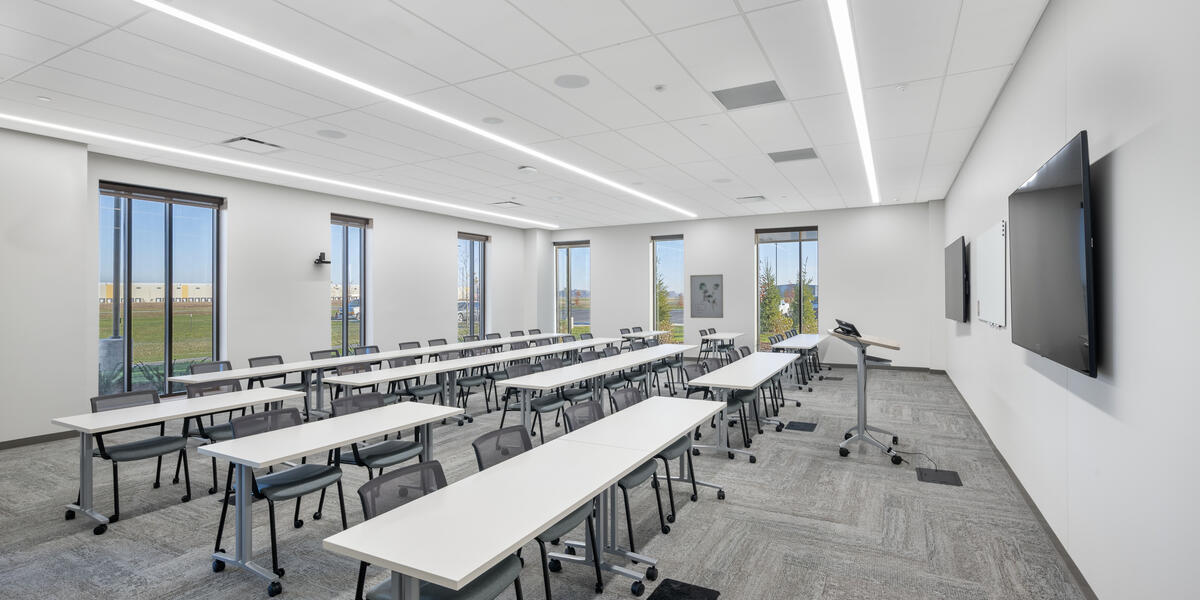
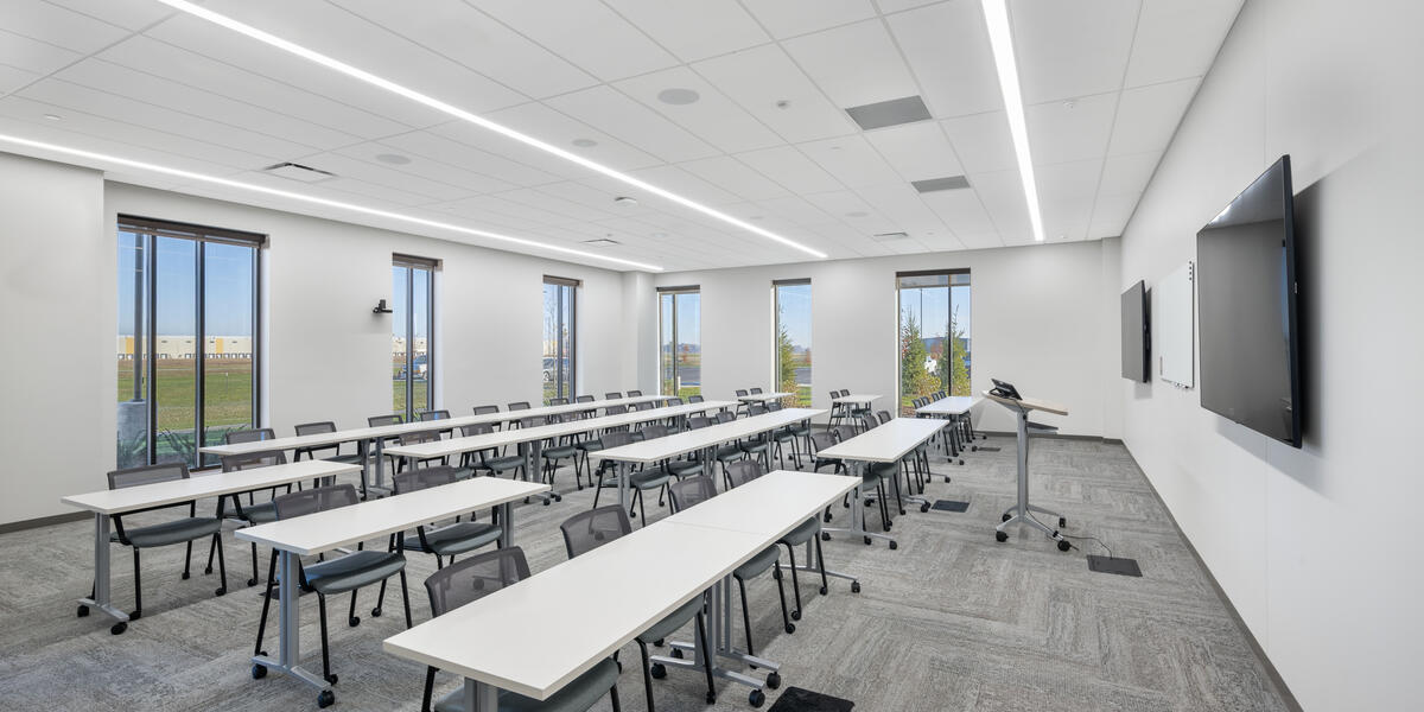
- wall art (706, 296)
